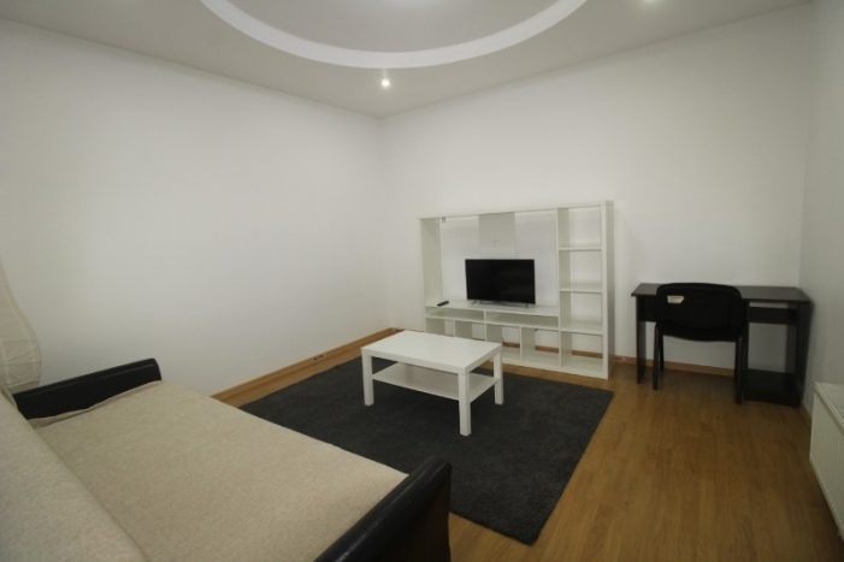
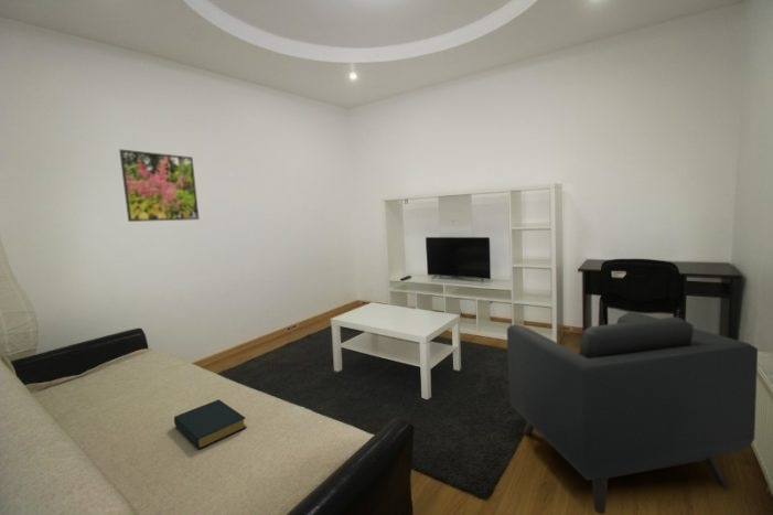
+ hardback book (210, 421)
+ armchair (612, 386)
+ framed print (162, 186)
